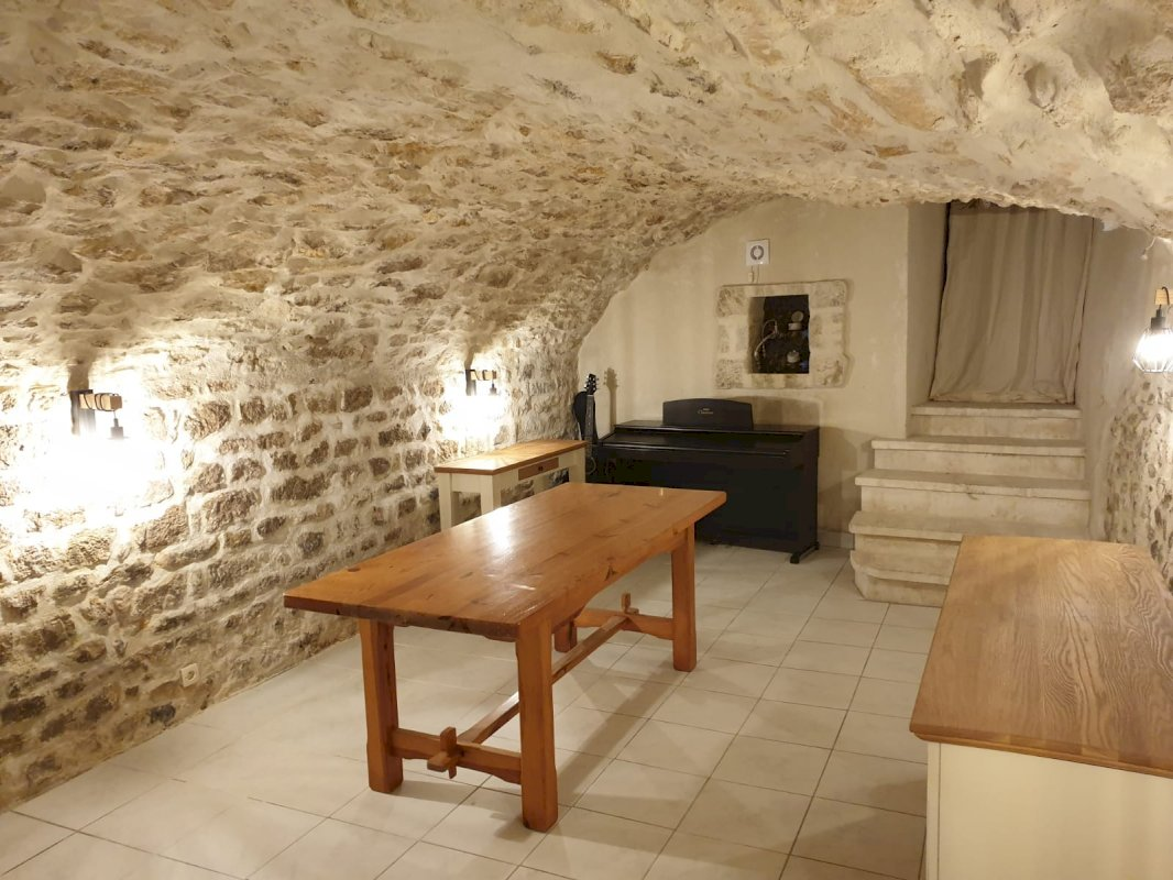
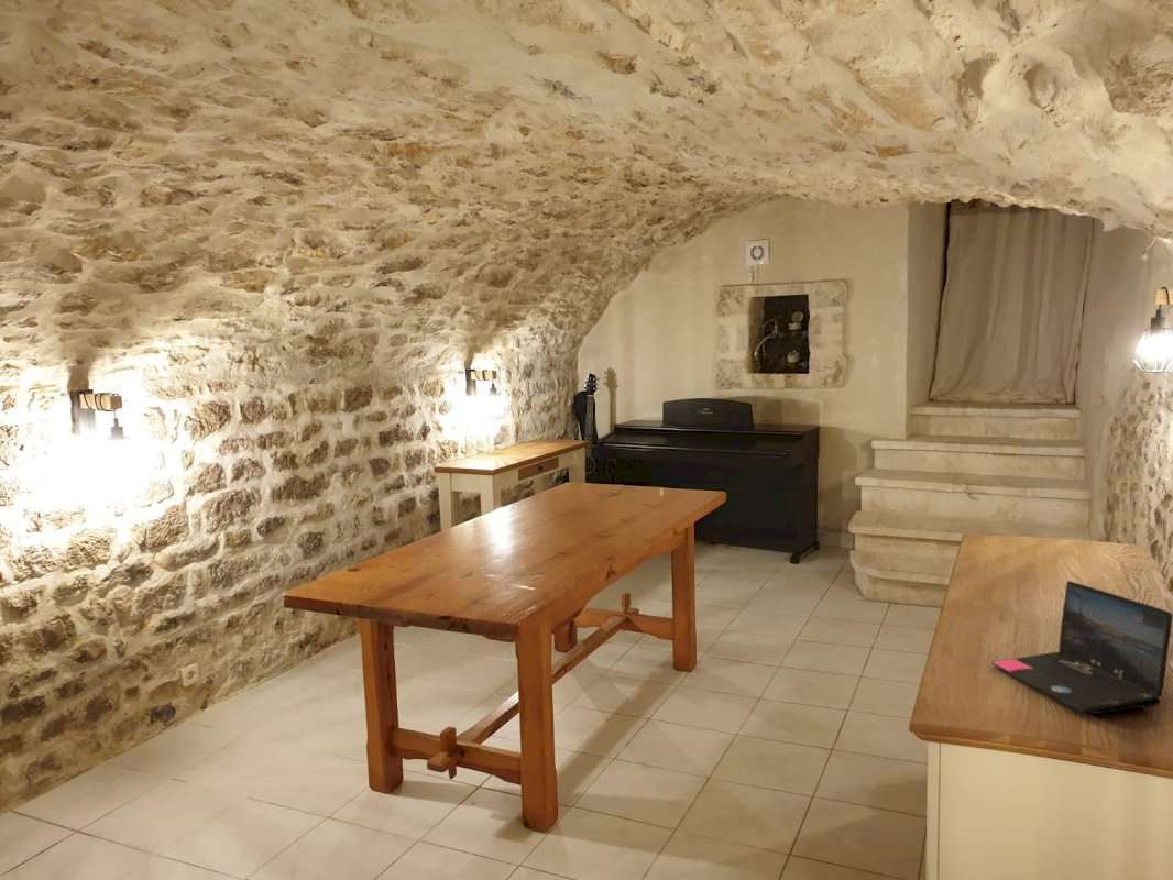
+ laptop (1075, 641)
